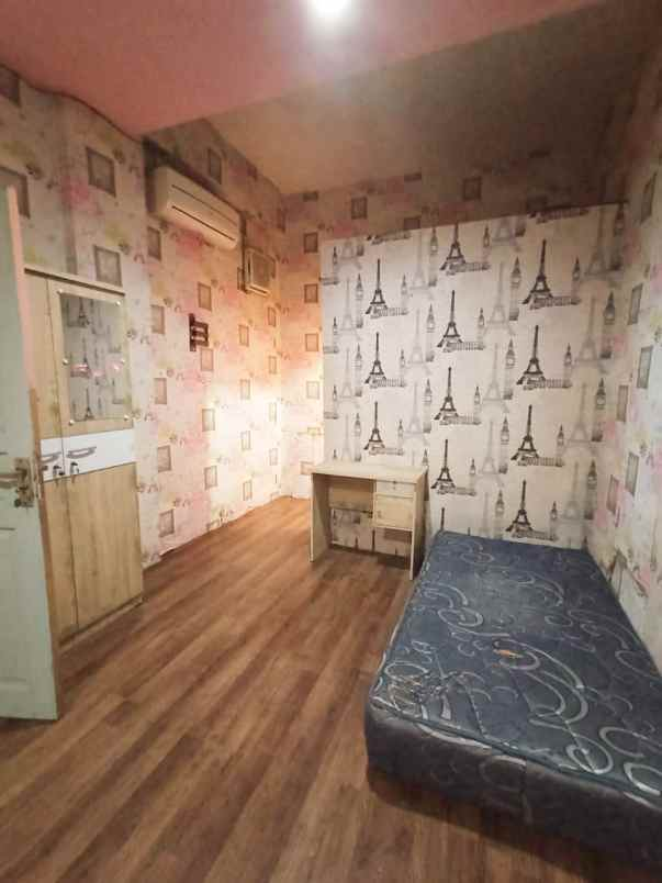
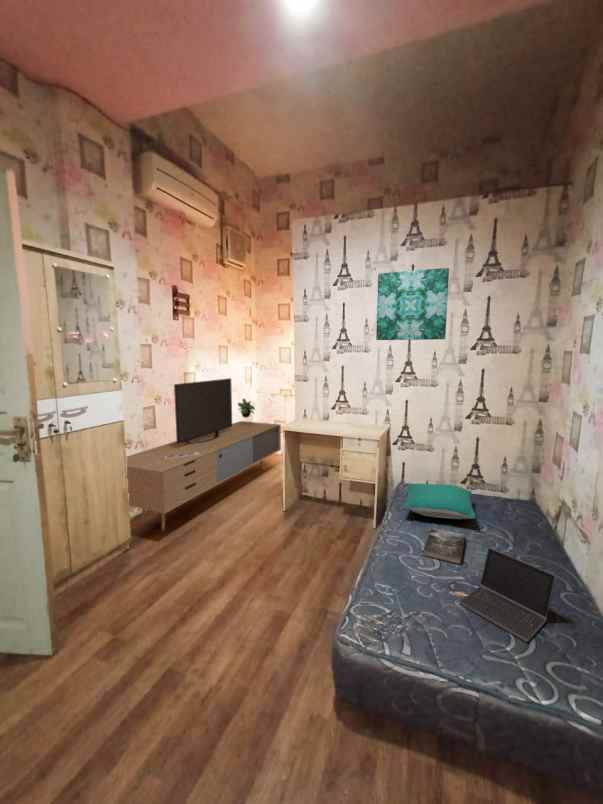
+ book (444, 544)
+ laptop computer (506, 590)
+ media console (210, 437)
+ pillow (438, 499)
+ wall art (411, 305)
